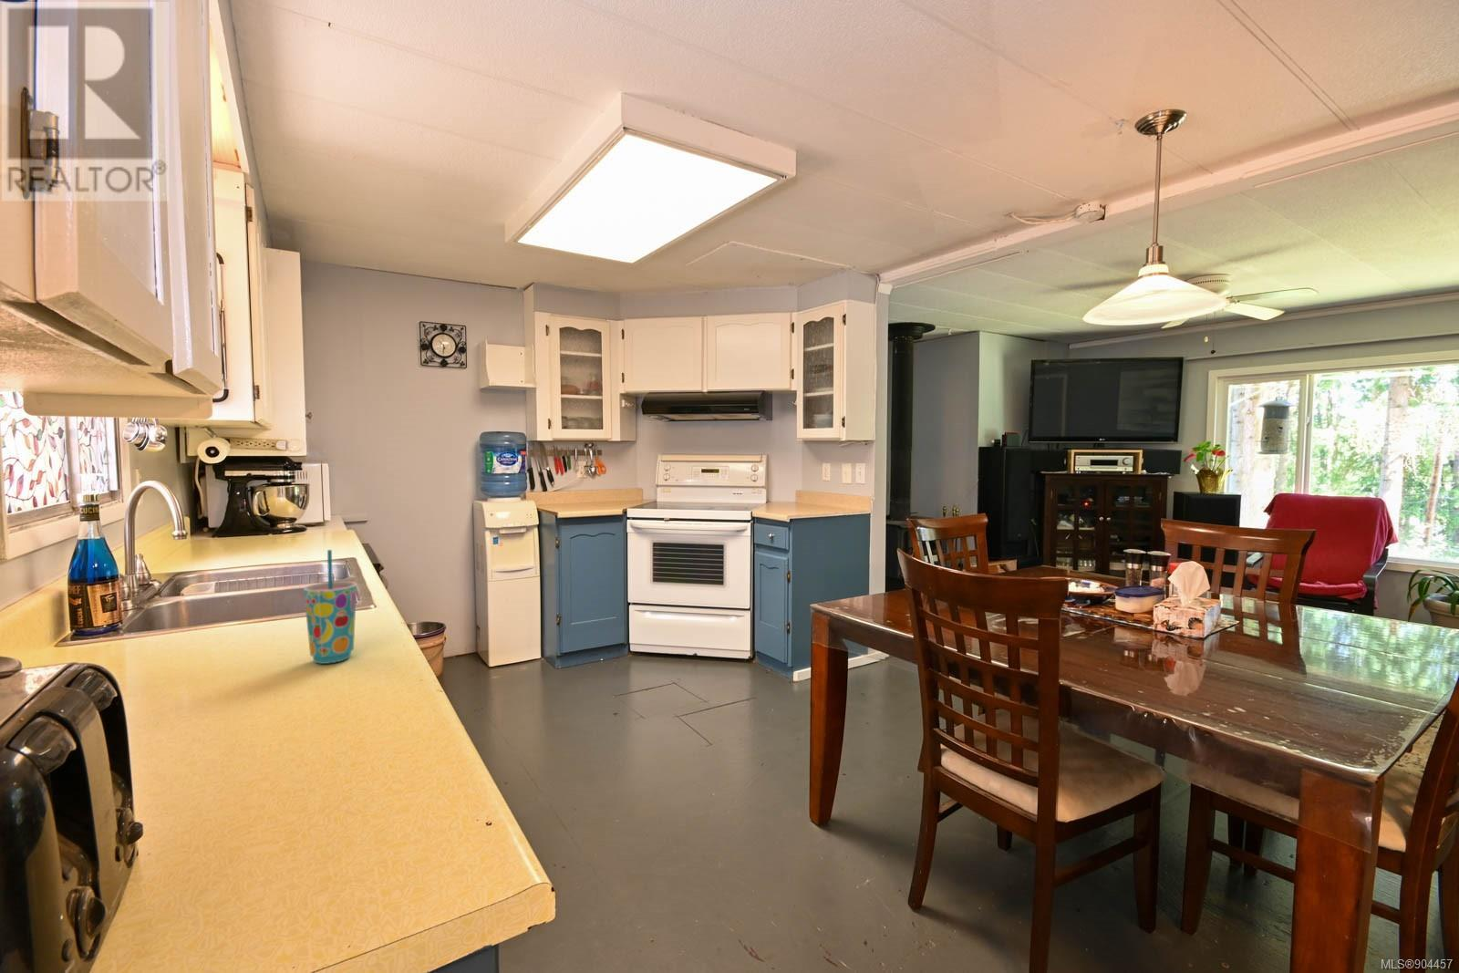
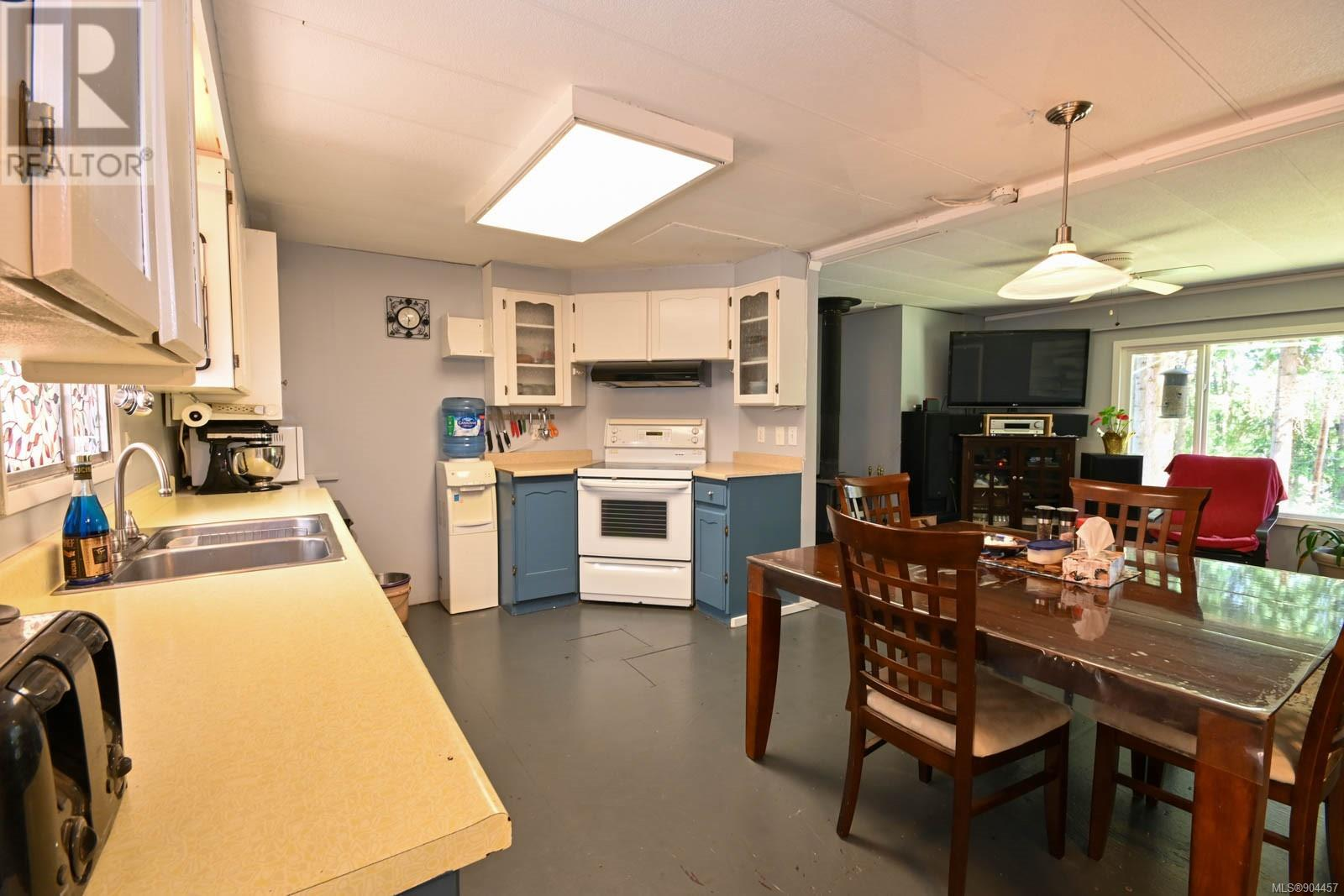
- cup (330, 605)
